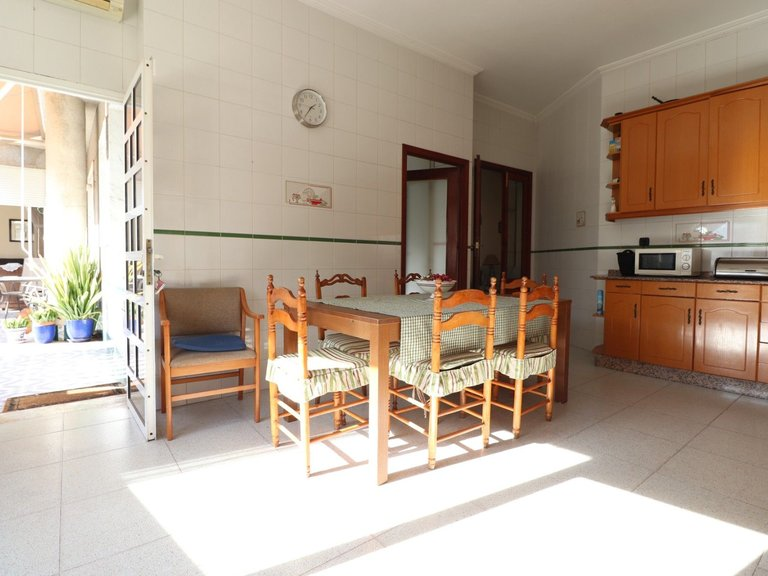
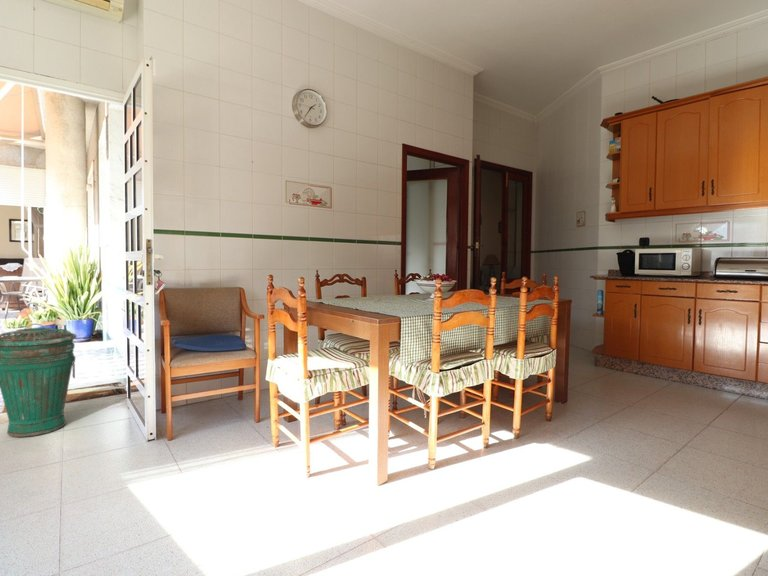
+ trash can (36, 376)
